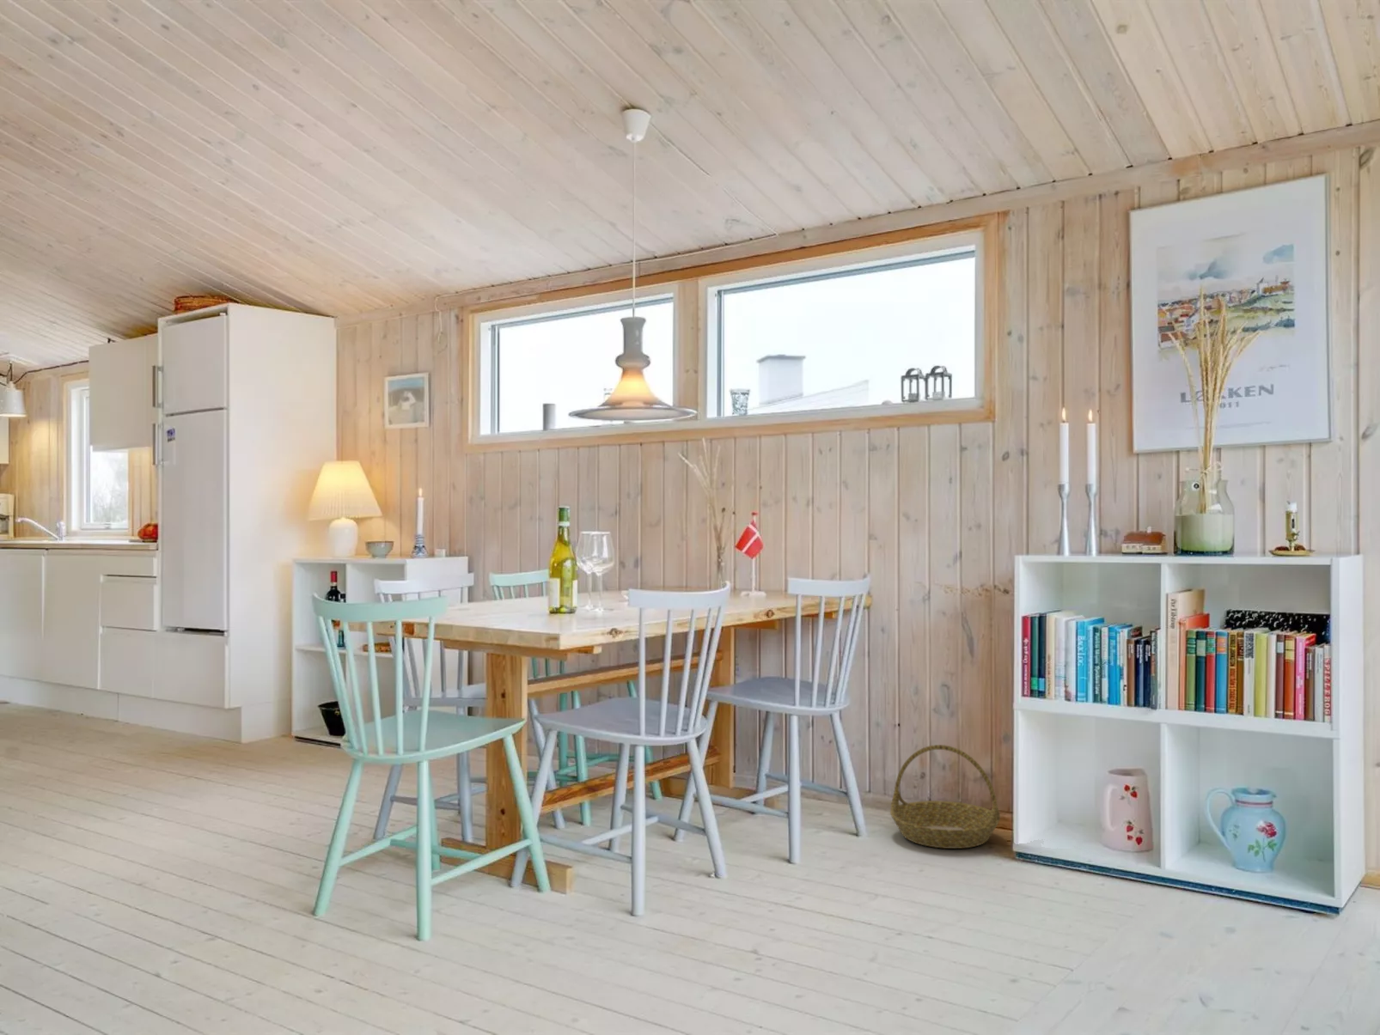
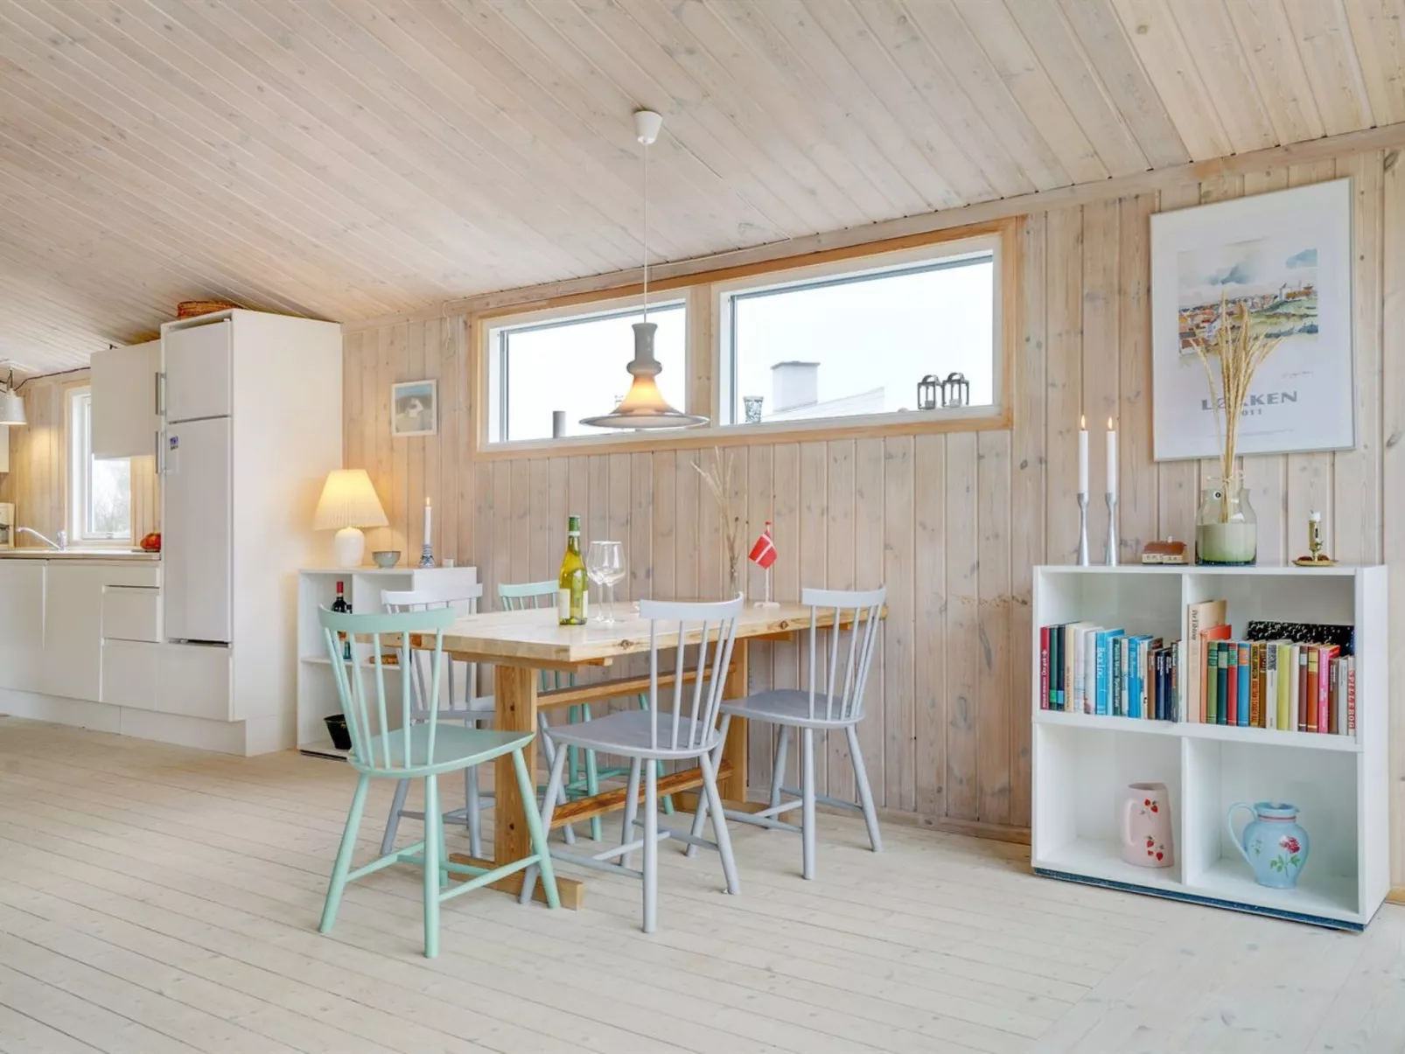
- basket (944, 801)
